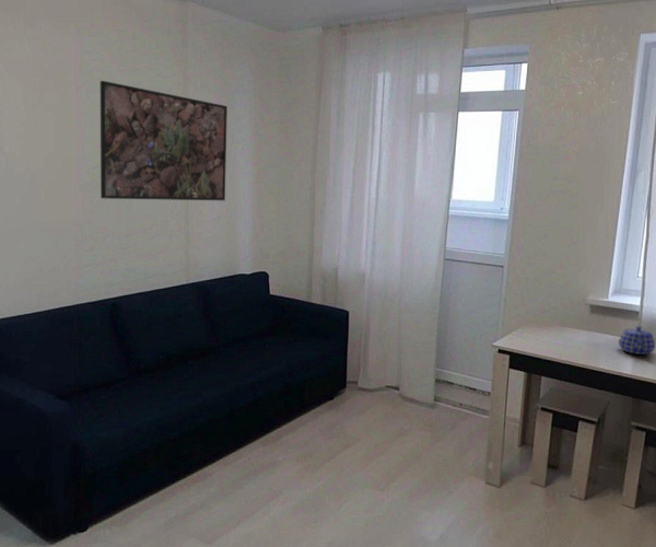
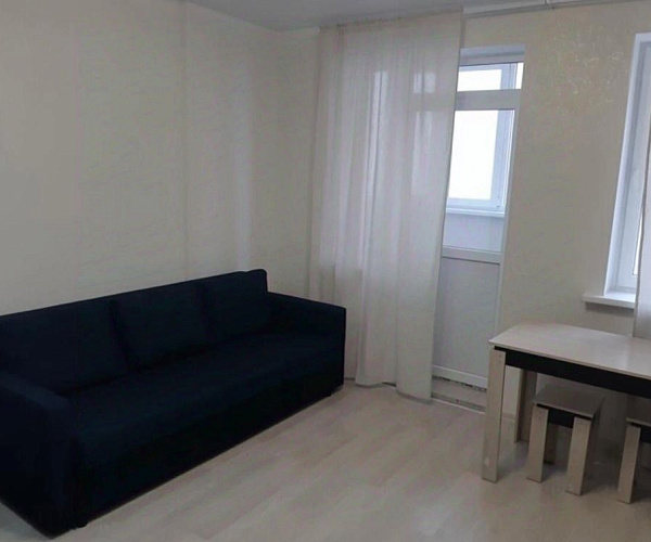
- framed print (169, 148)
- teapot (637, 339)
